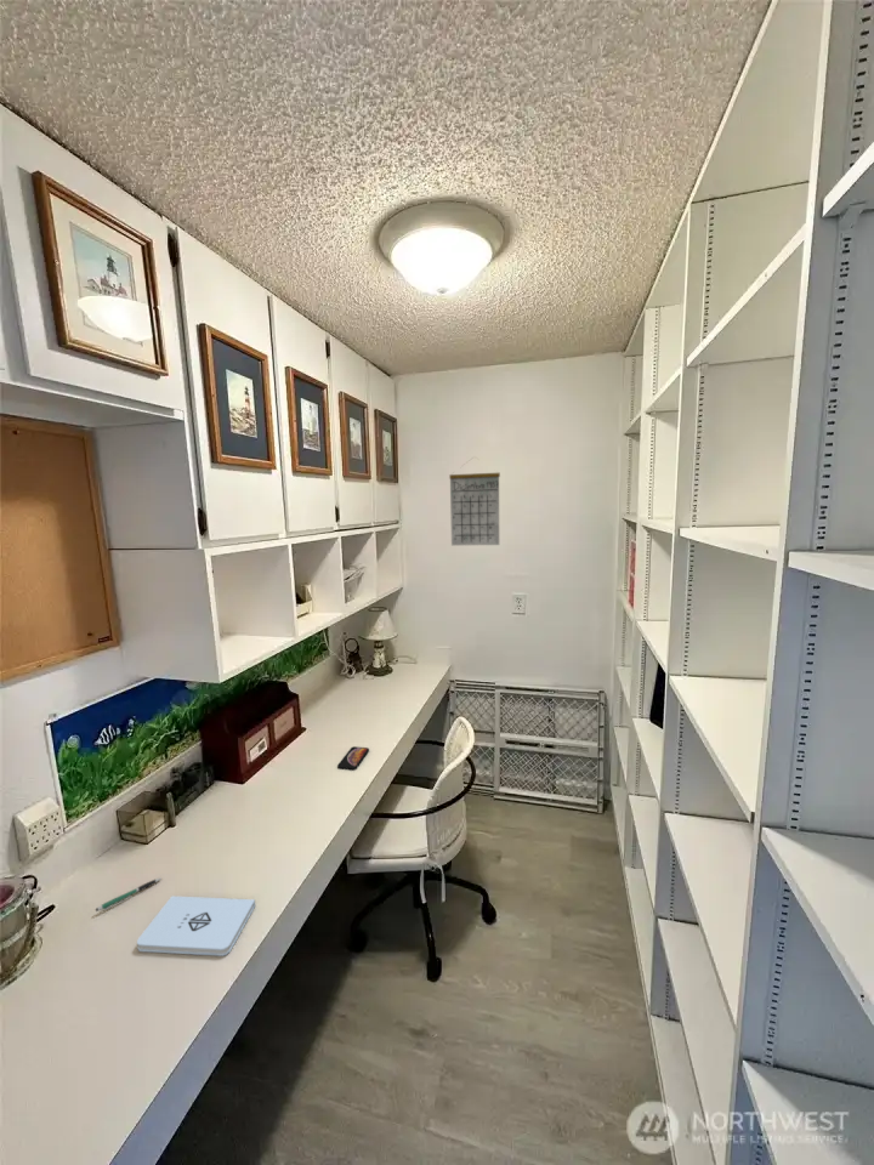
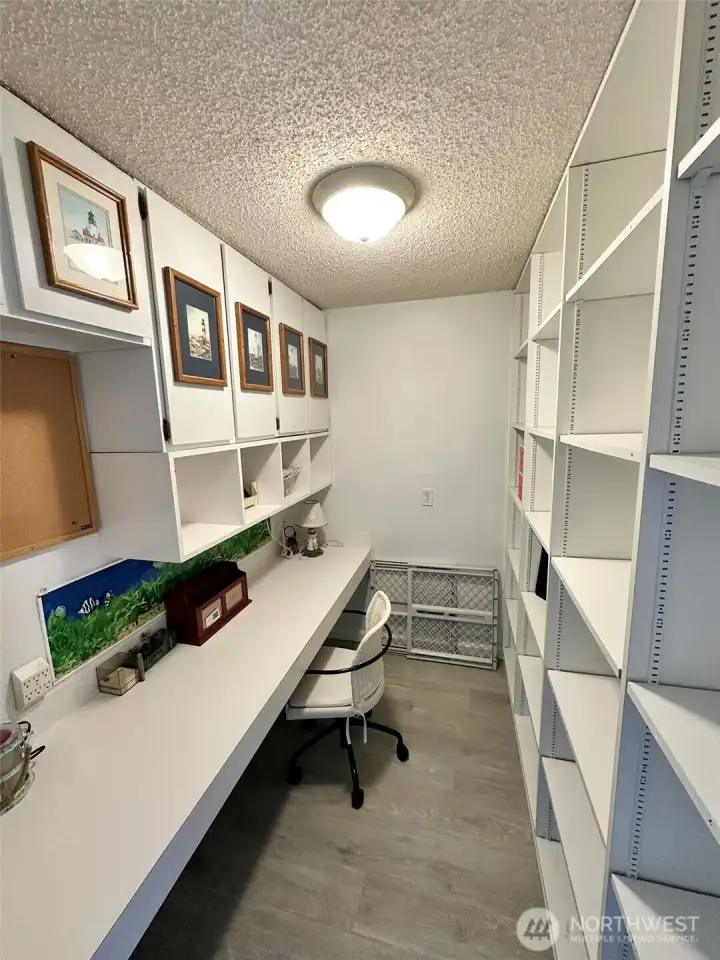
- calendar (475, 501)
- smartphone (353, 757)
- notepad (198, 924)
- pen (130, 893)
